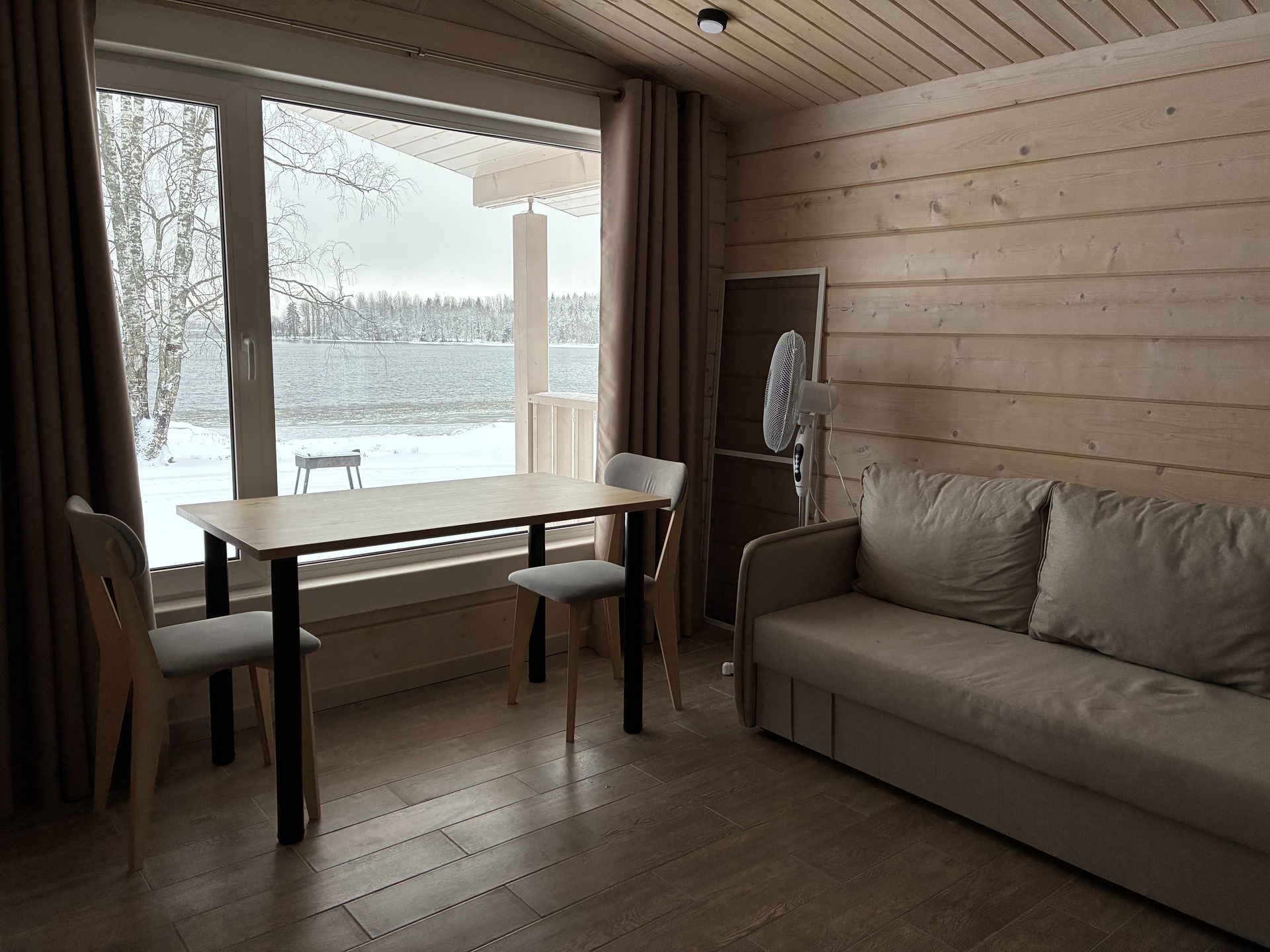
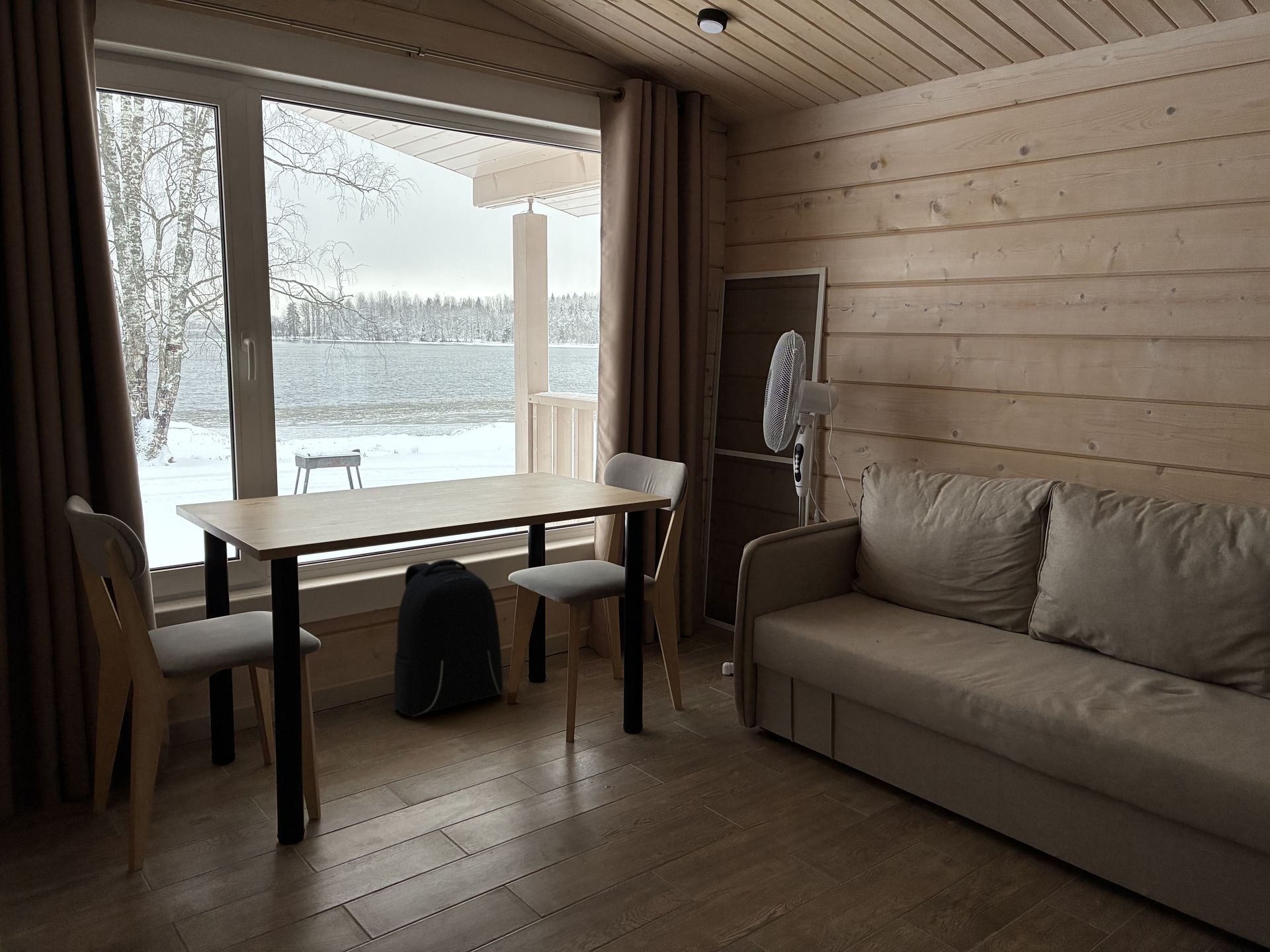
+ backpack (442, 629)
